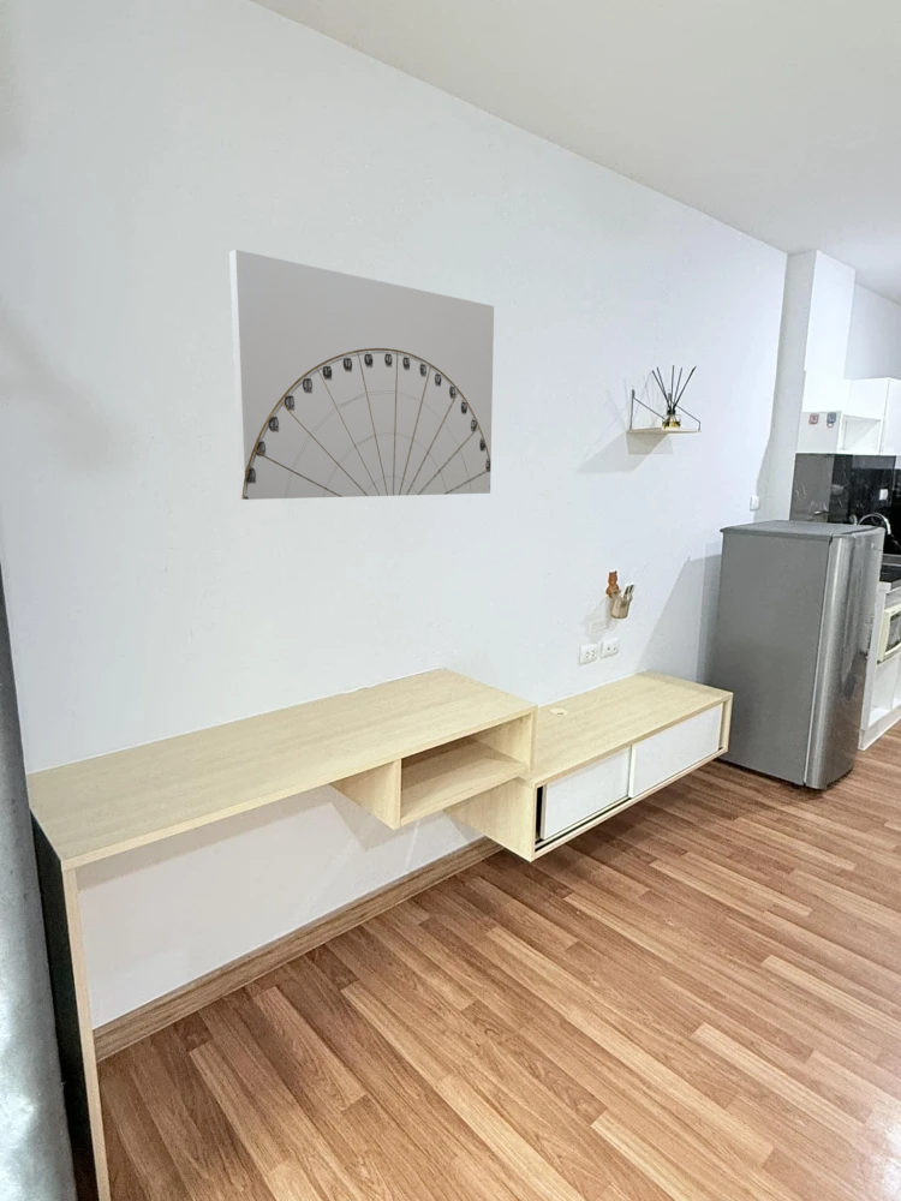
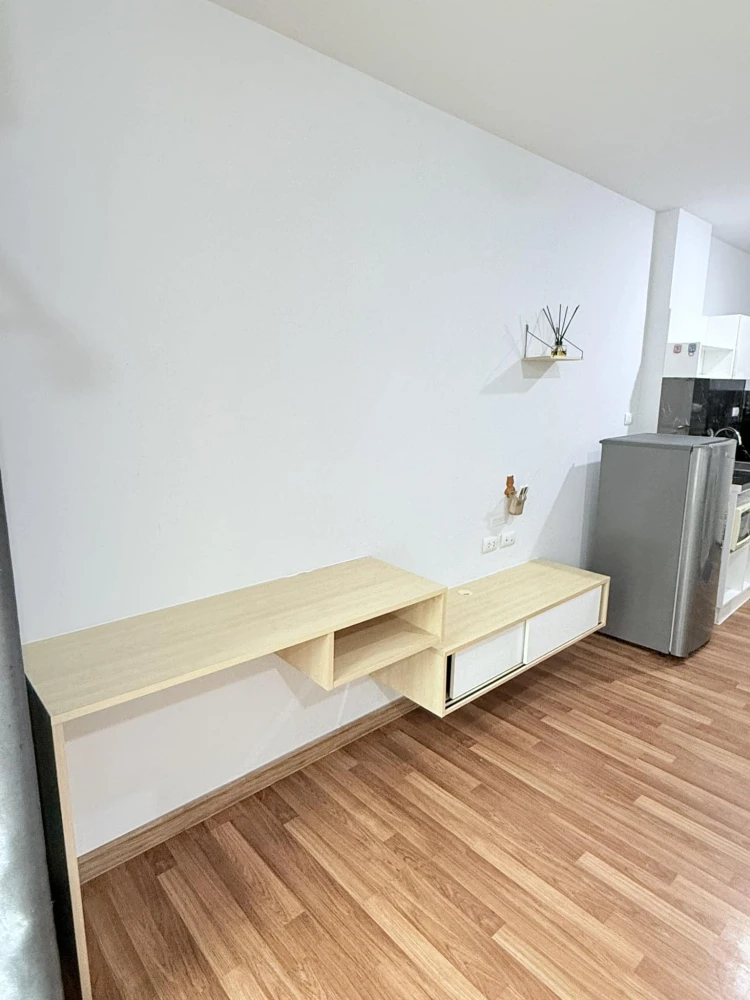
- wall art (380, 392)
